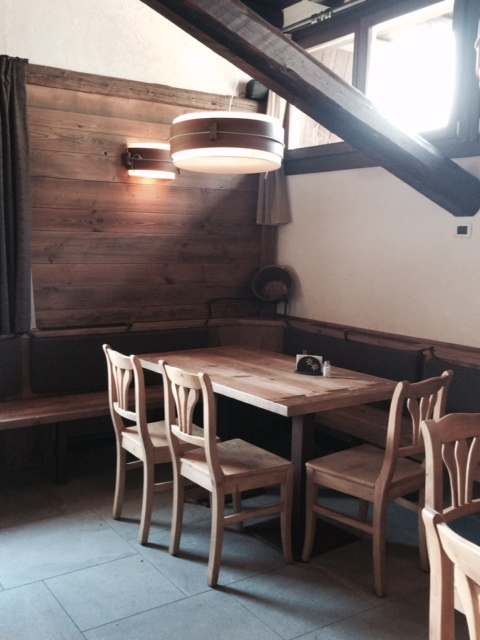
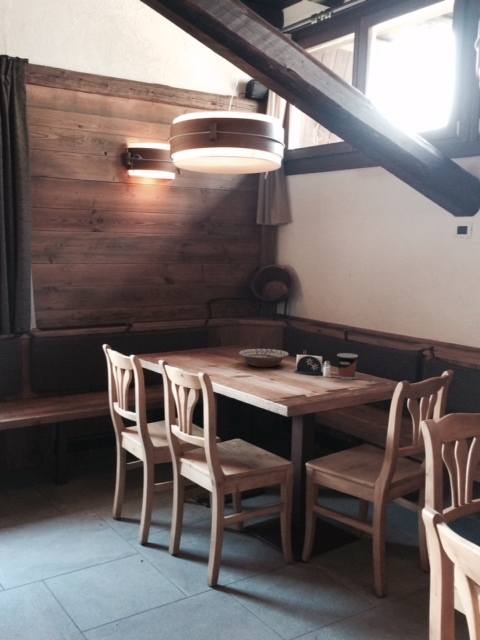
+ cup (347, 366)
+ decorative bowl (263, 358)
